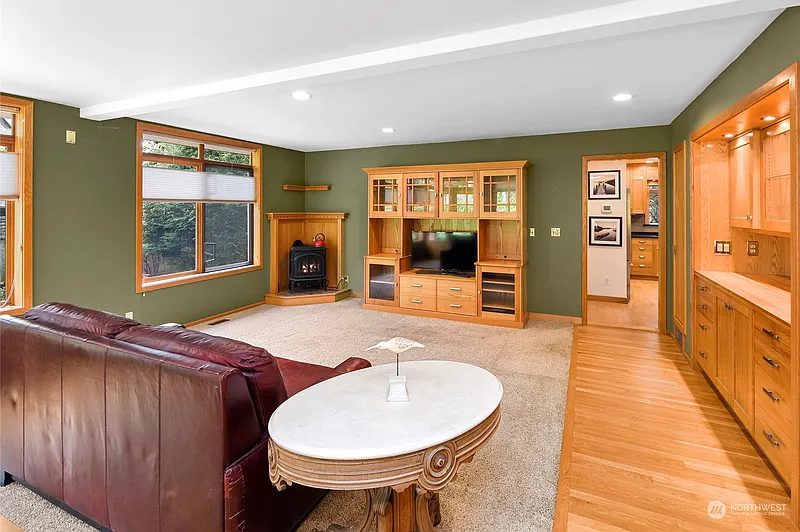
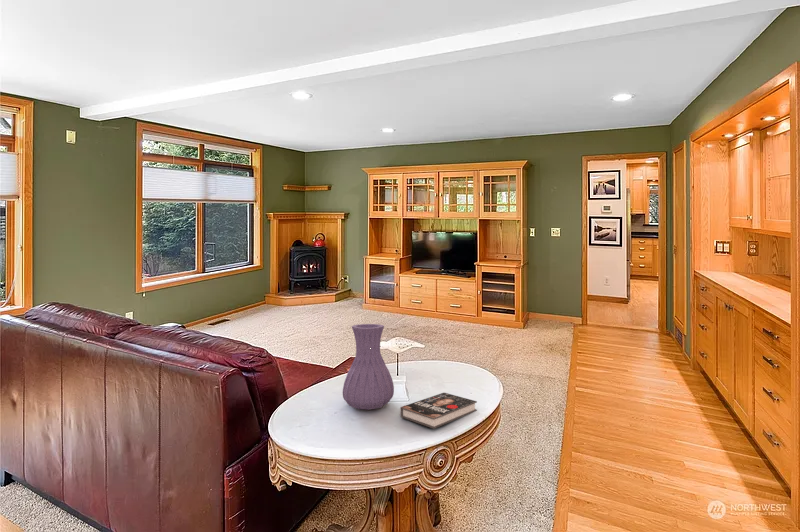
+ book (439, 408)
+ vase (368, 365)
